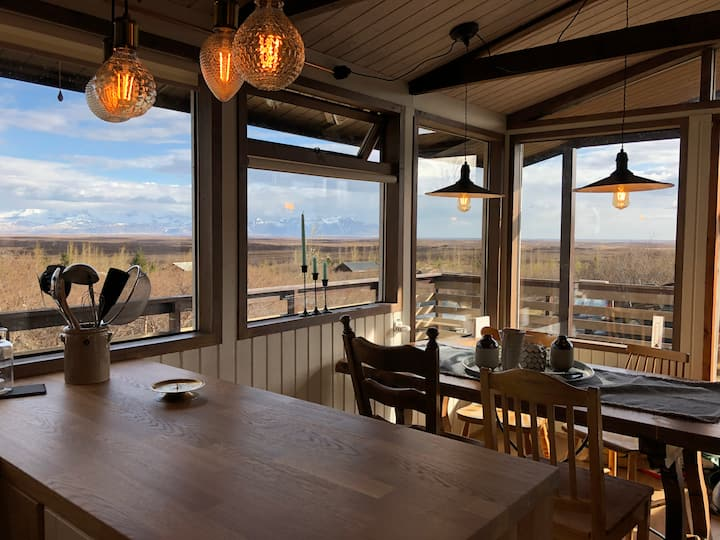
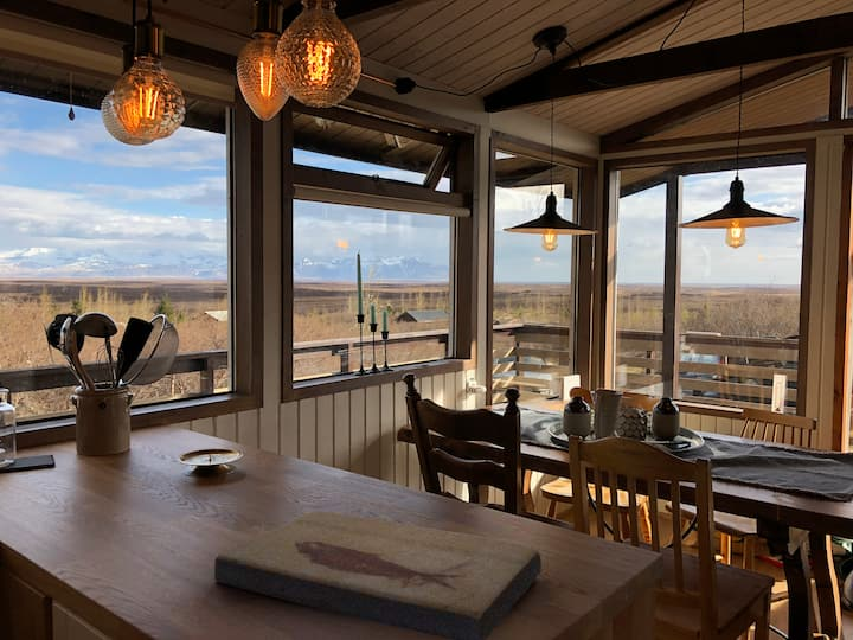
+ fish fossil (380, 563)
